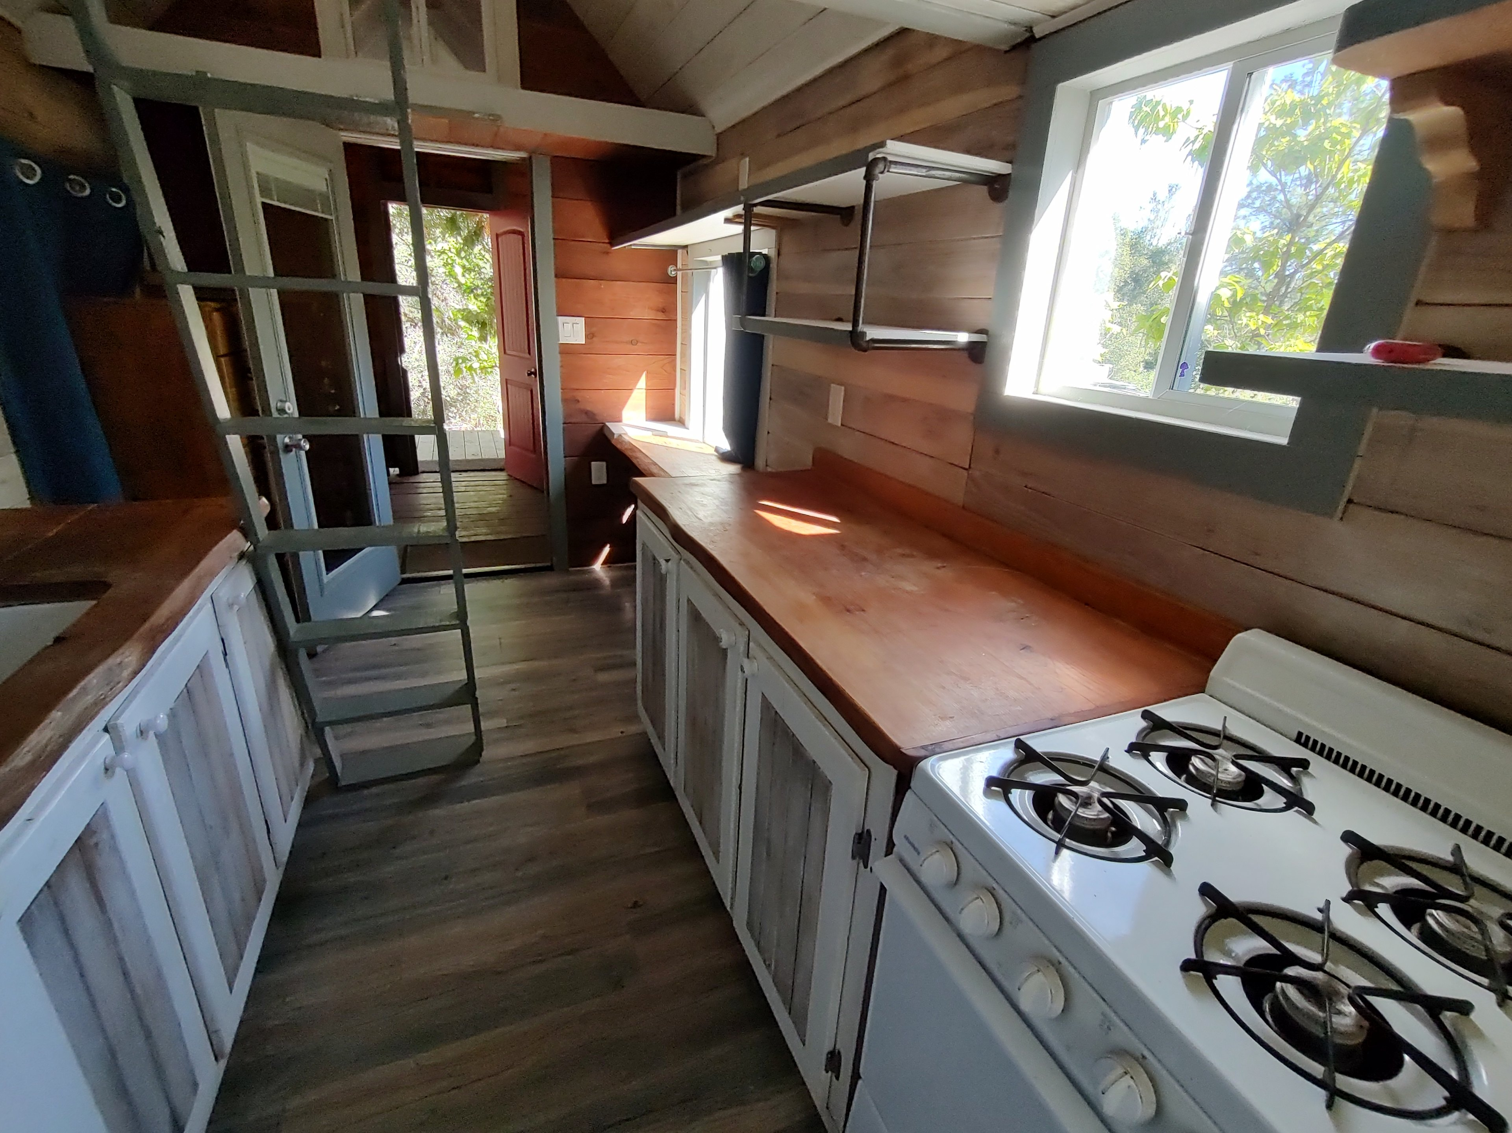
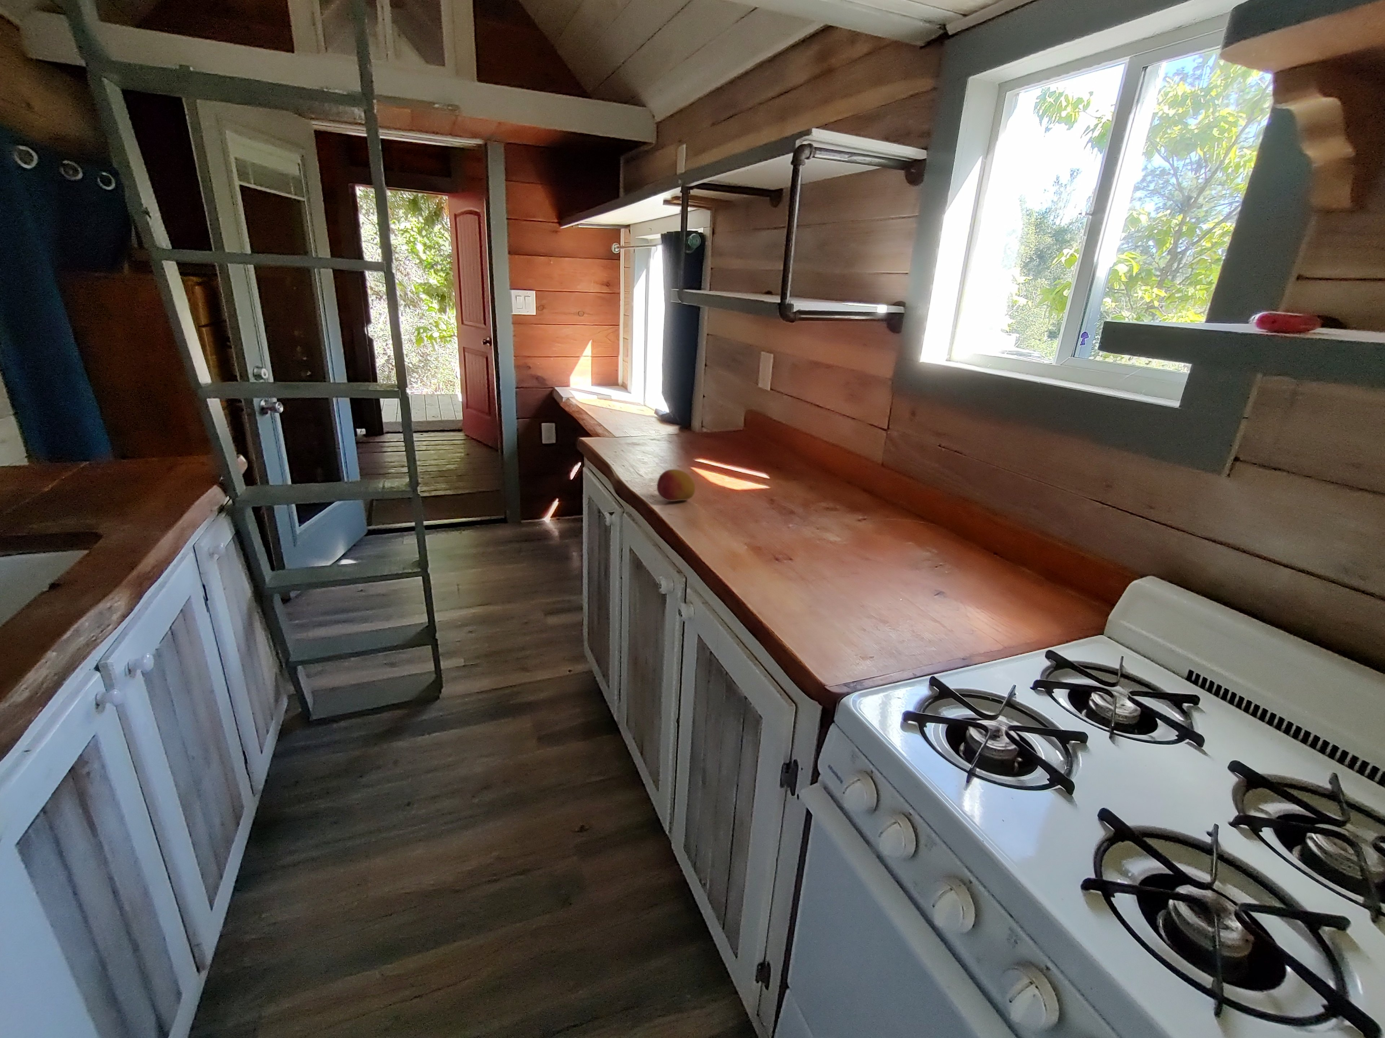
+ fruit (676, 485)
